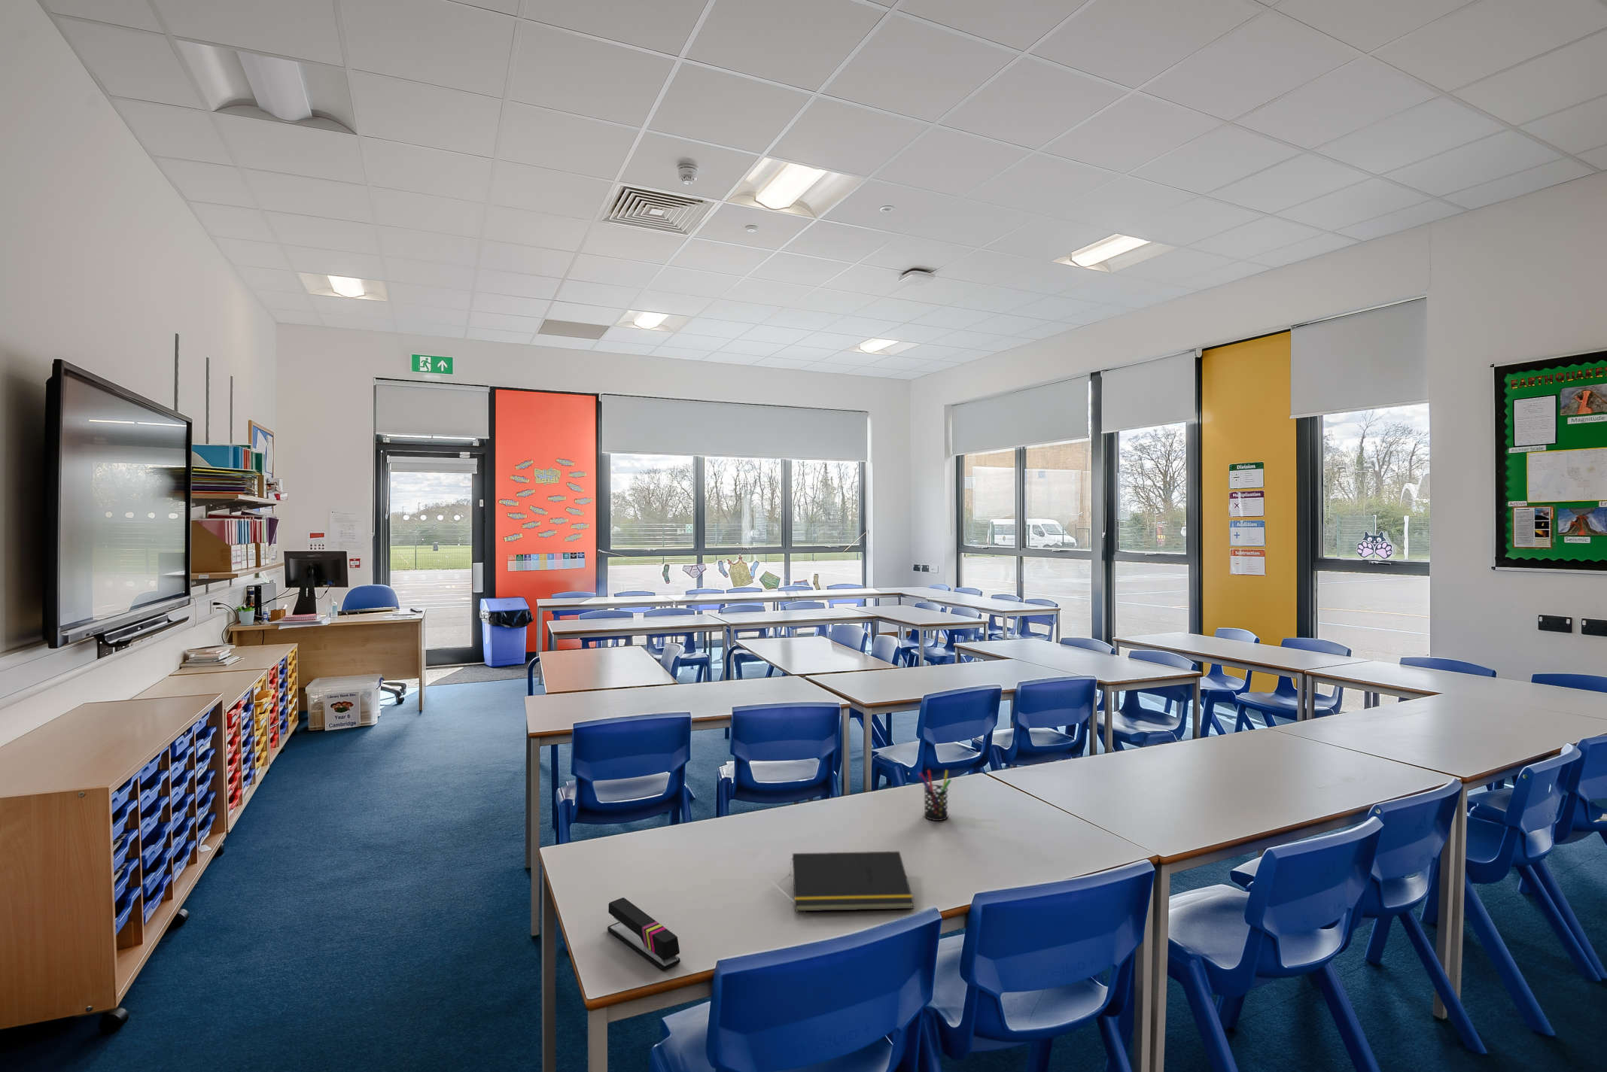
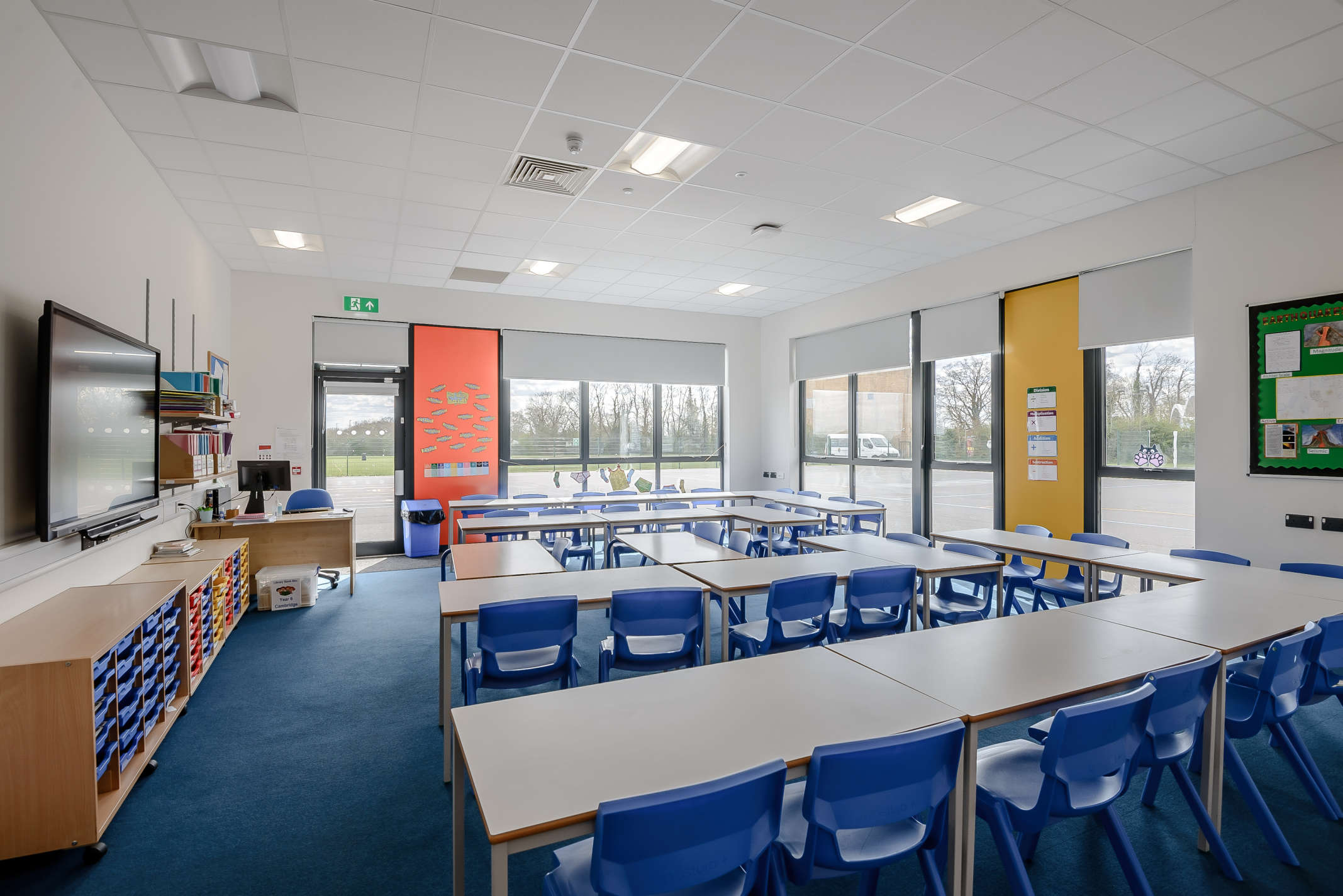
- pen holder (937, 793)
- stapler (643, 931)
- notepad (850, 879)
